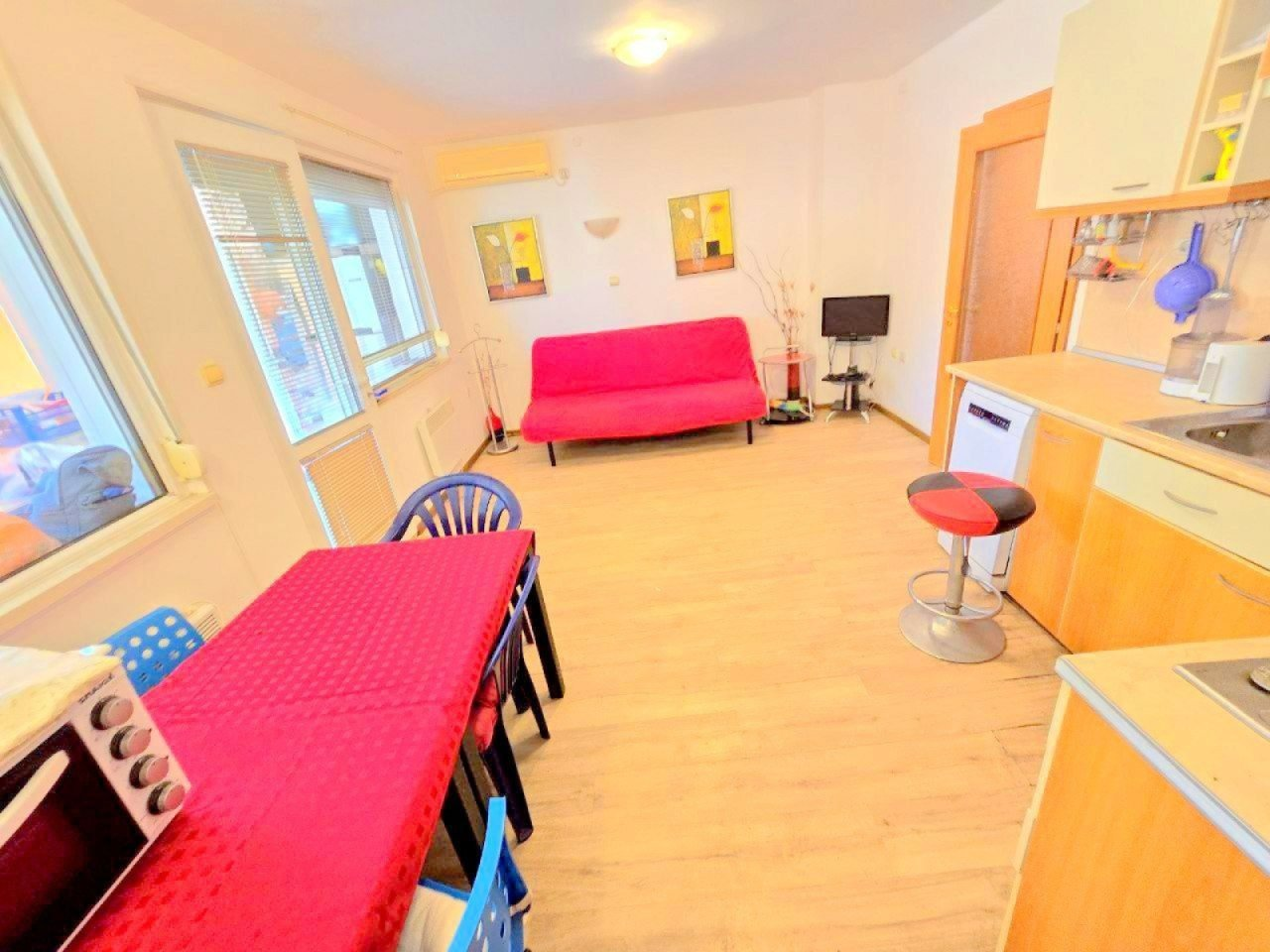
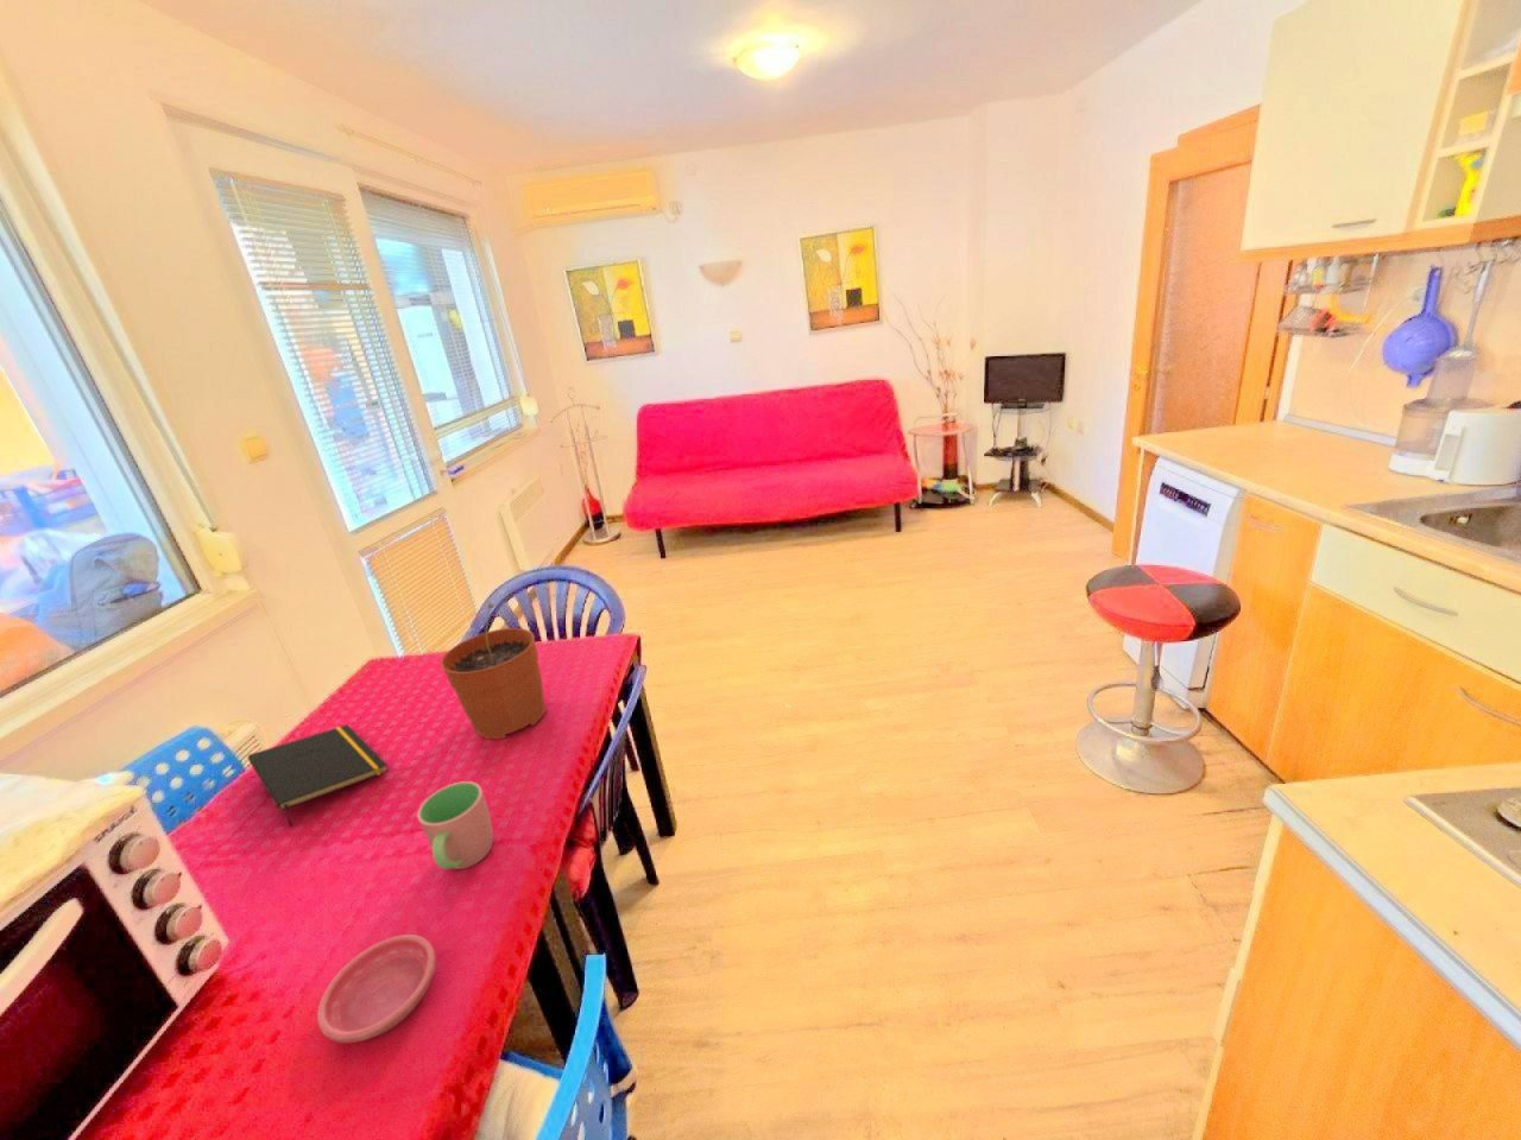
+ notepad (317, 763)
+ plant pot (495, 666)
+ saucer (381, 989)
+ cup (456, 835)
